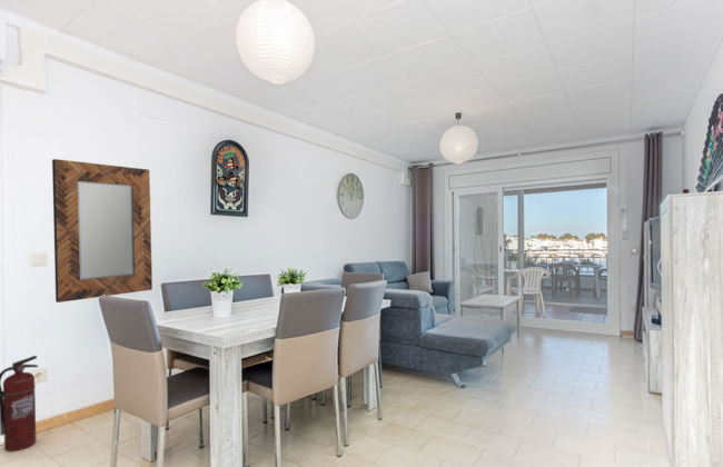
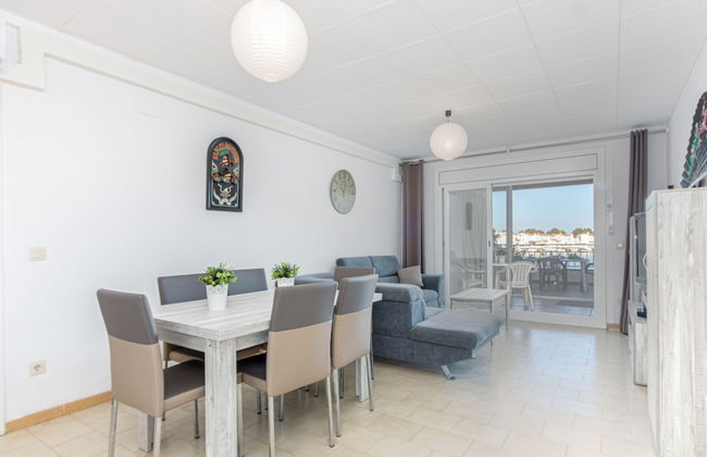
- fire extinguisher (19, 403)
- home mirror (106, 230)
